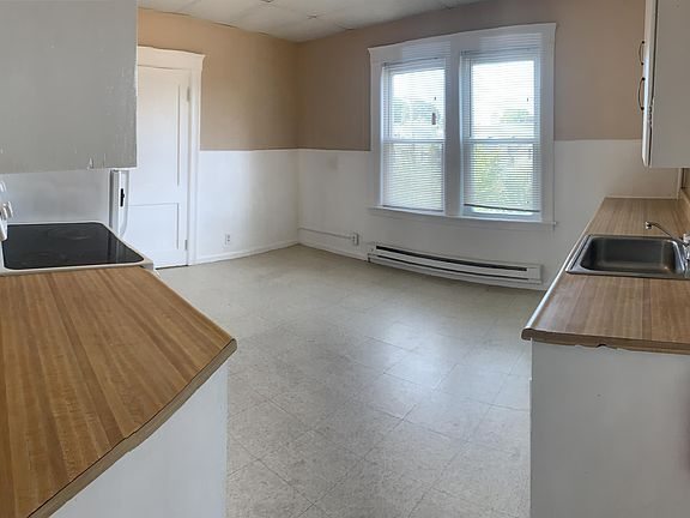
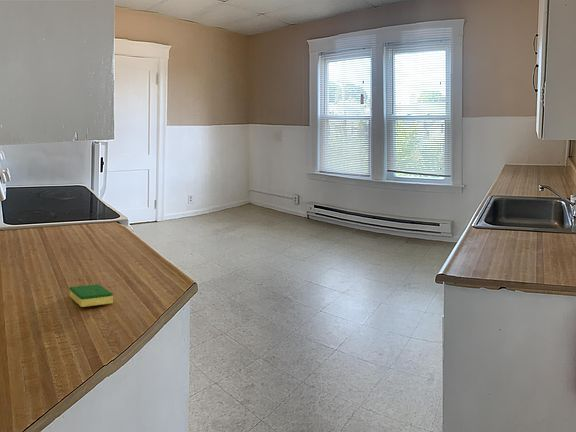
+ dish sponge (90, 294)
